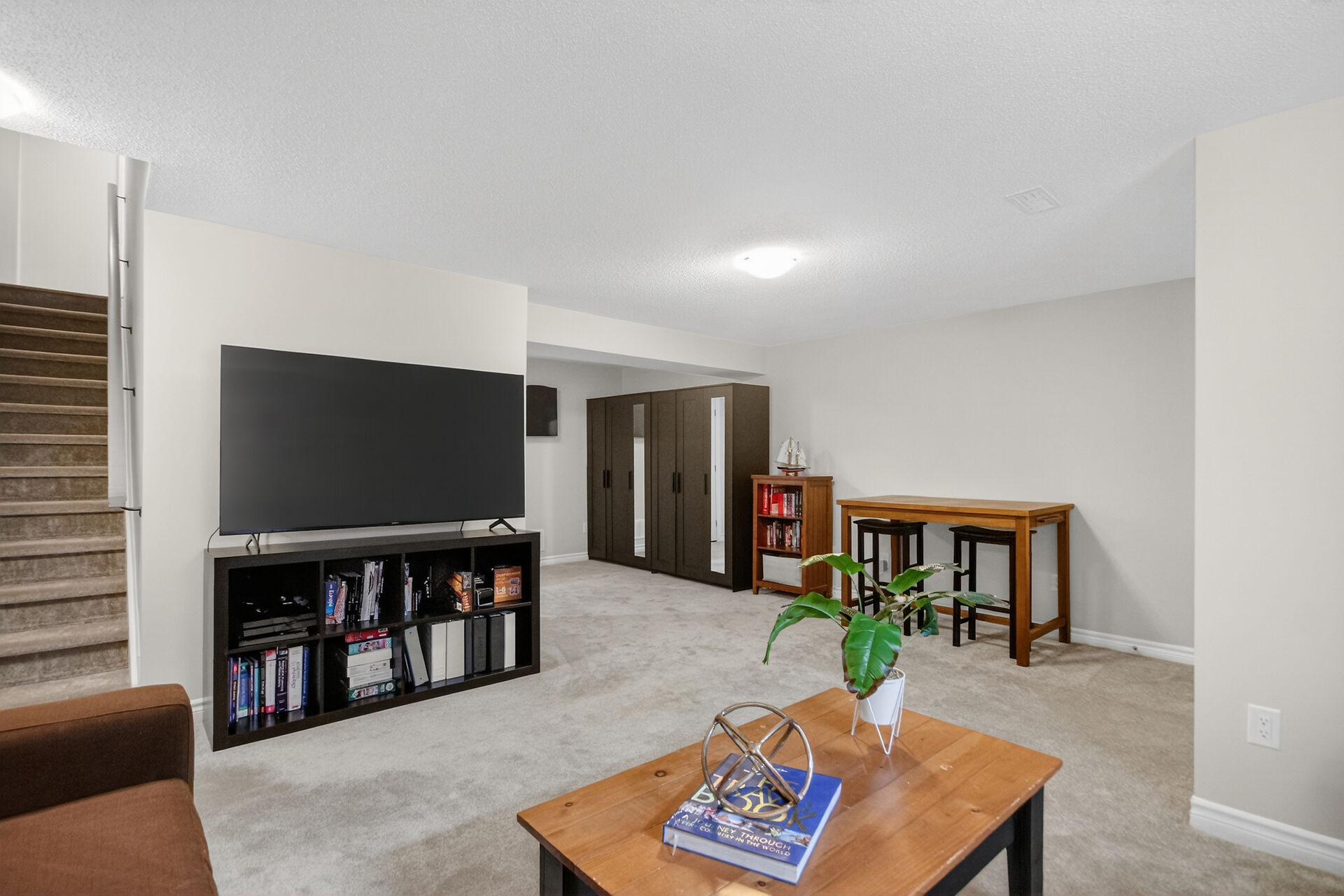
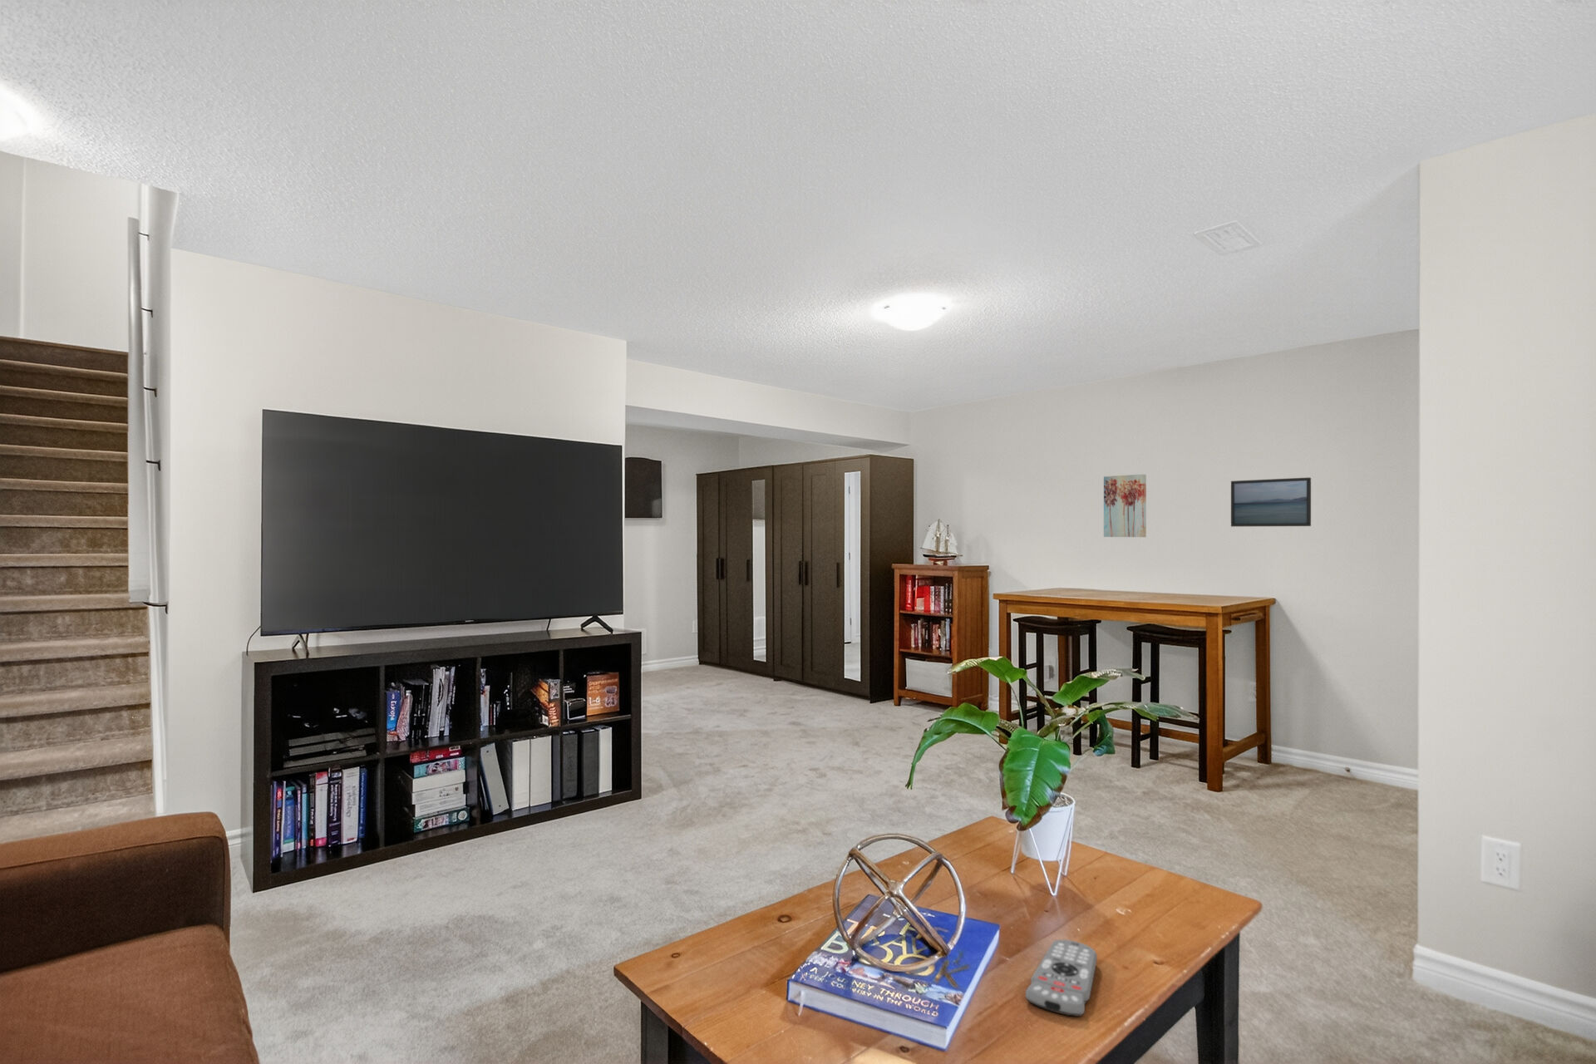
+ remote control (1065, 974)
+ wall art (1123, 506)
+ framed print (1269, 502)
